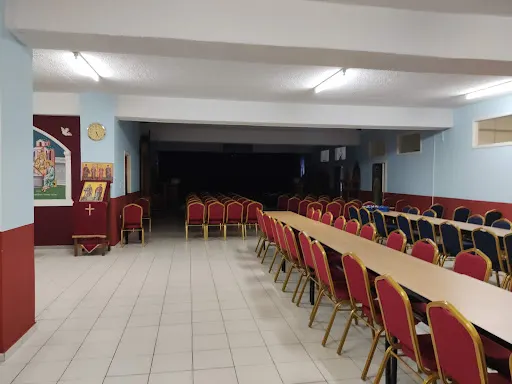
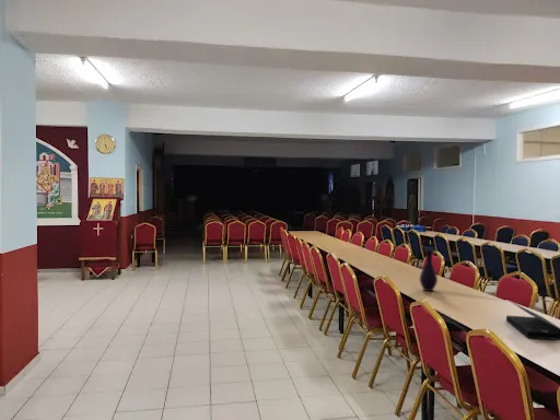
+ book (535, 318)
+ vase (428, 269)
